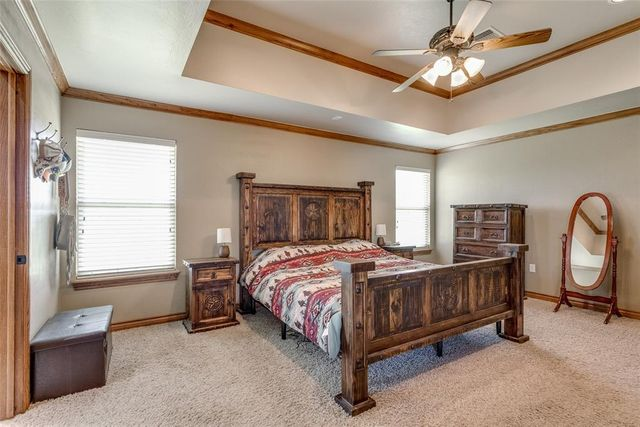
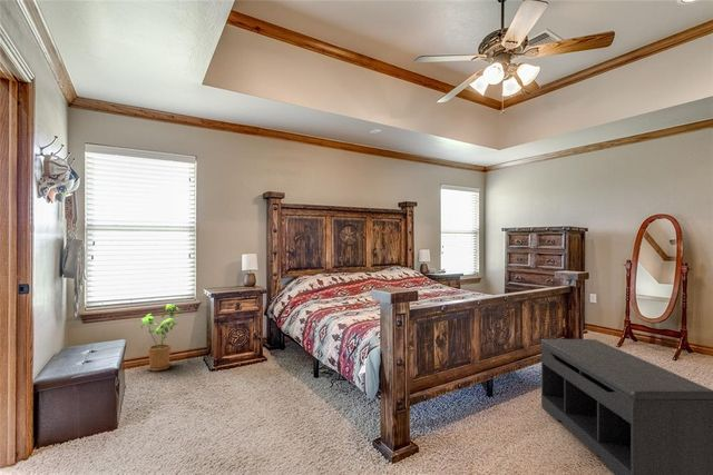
+ house plant (162, 336)
+ bench (611, 399)
